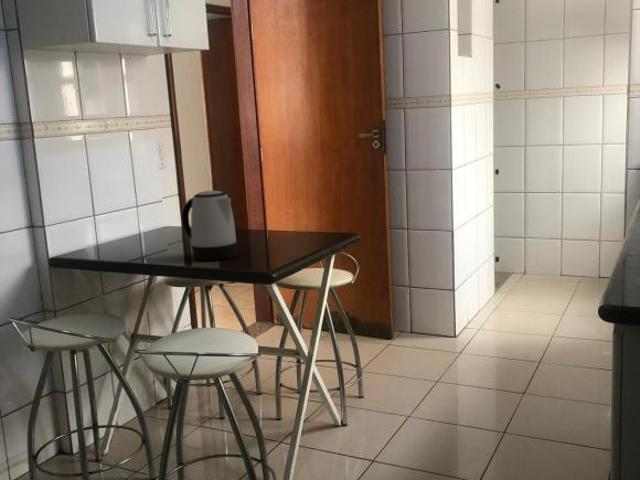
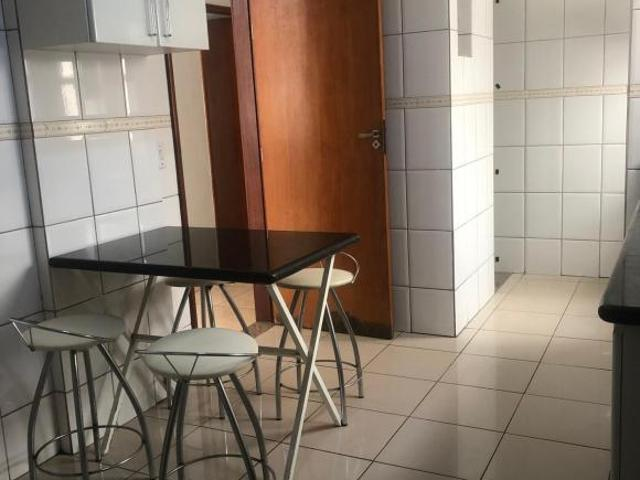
- kettle (207, 223)
